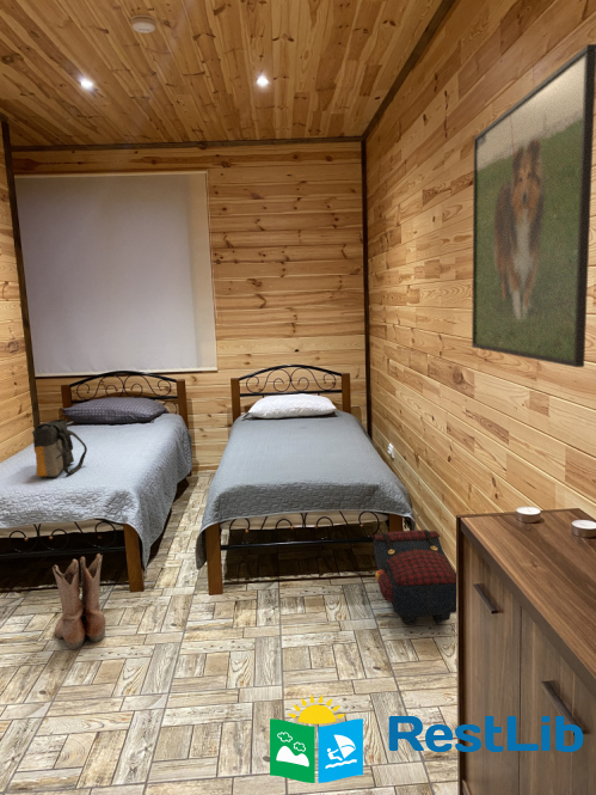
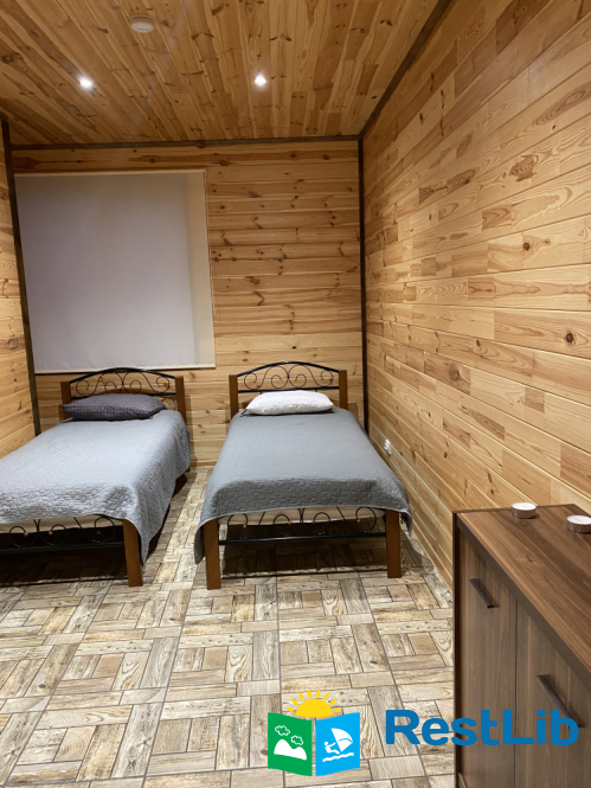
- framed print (518, 232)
- boots (78, 592)
- satchel (412, 576)
- tote bag (59, 446)
